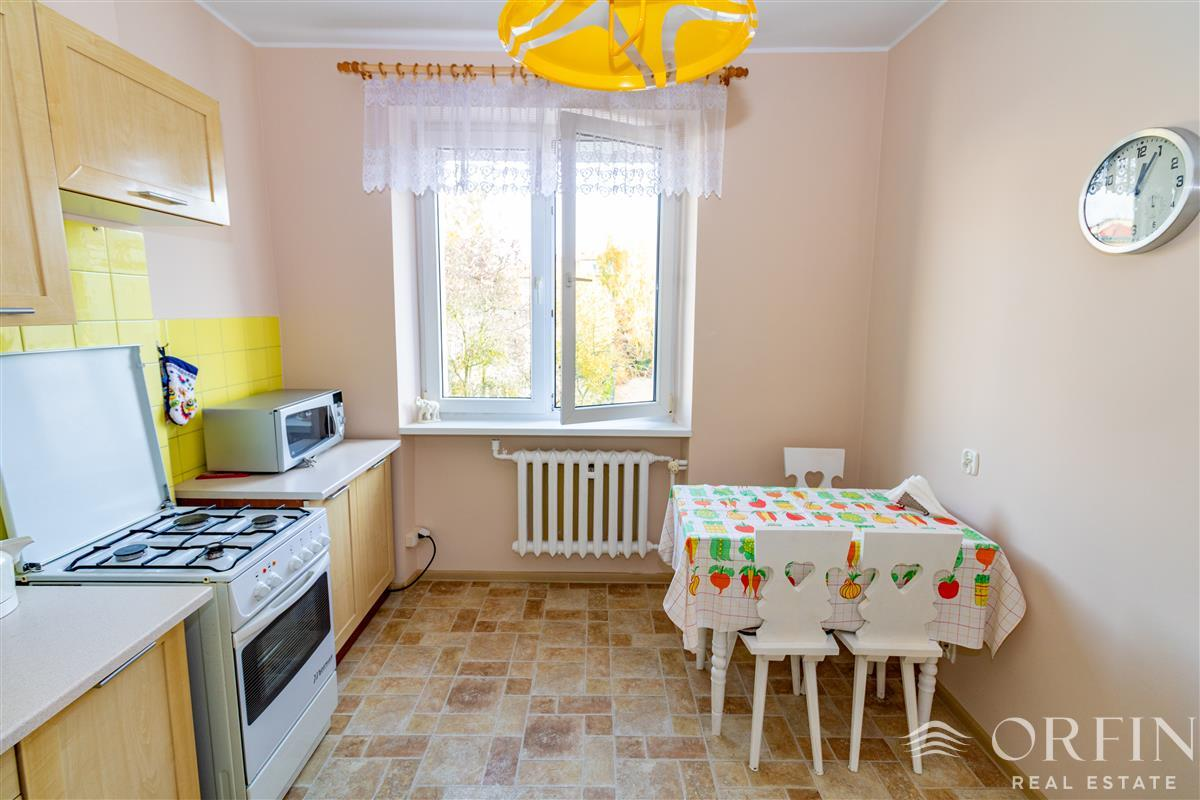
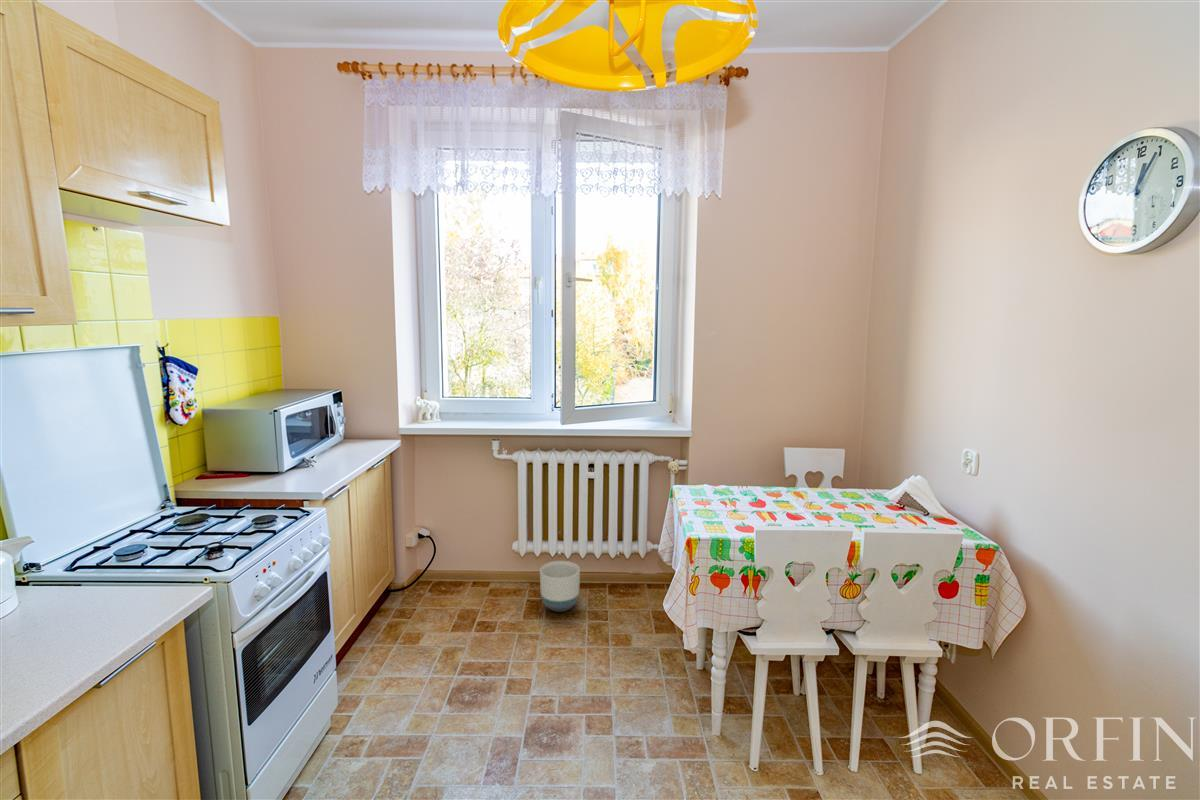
+ planter (560, 588)
